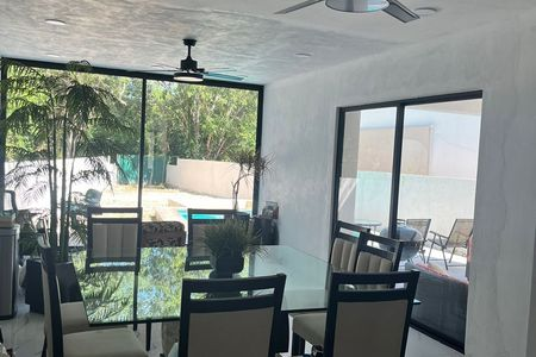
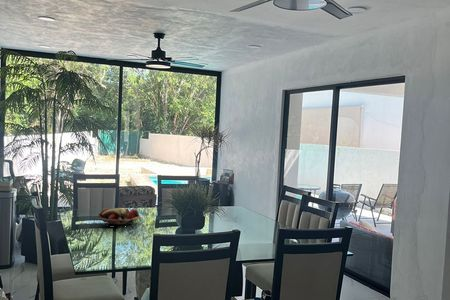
+ fruit basket (119, 215)
